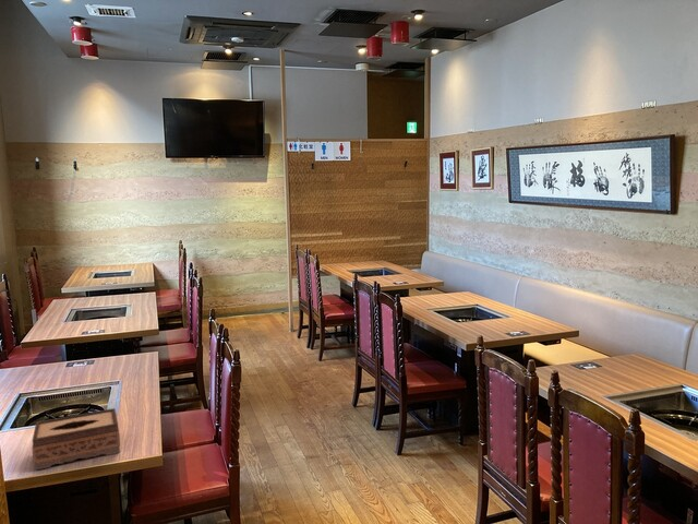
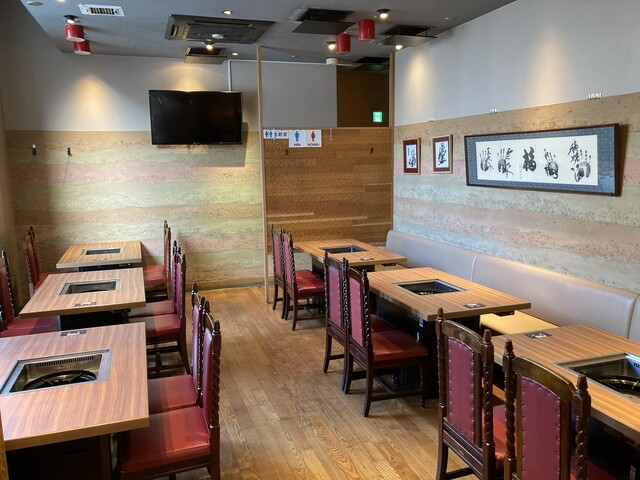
- tissue box (77, 437)
